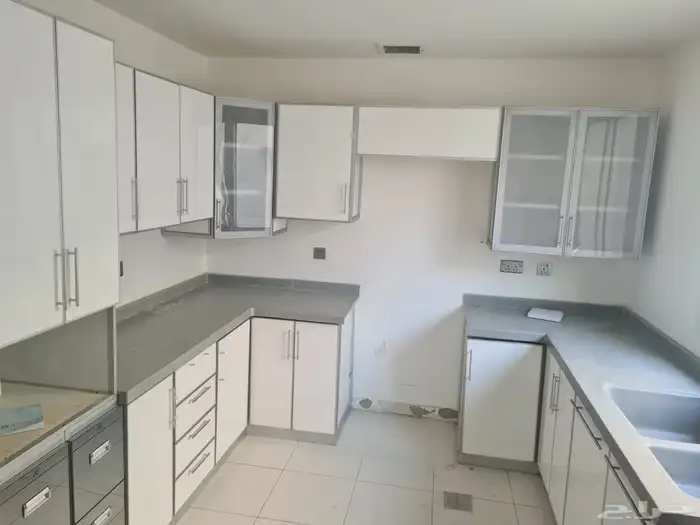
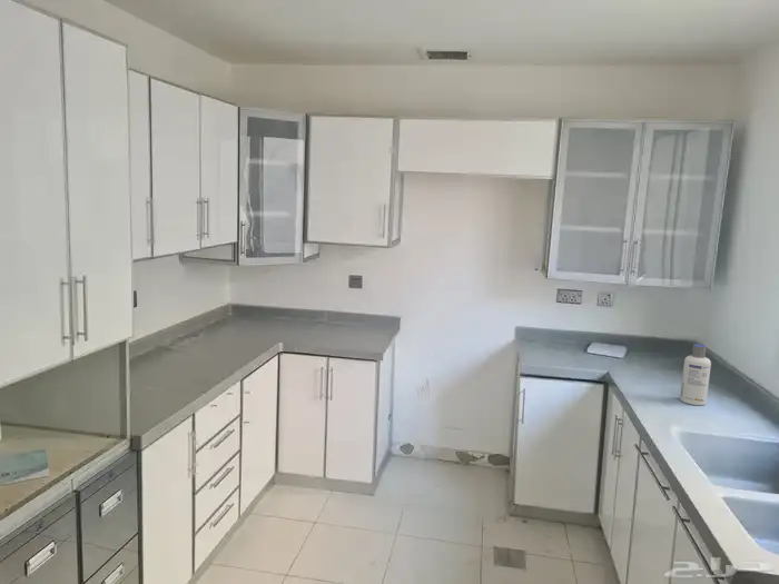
+ screw cap bottle (696, 374)
